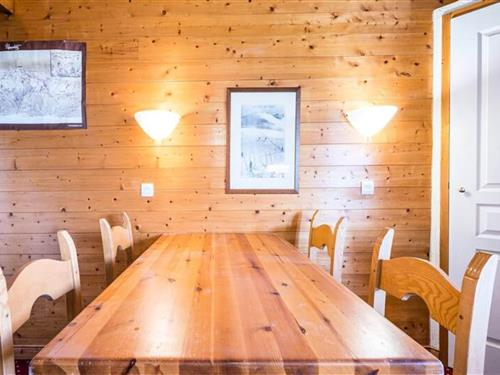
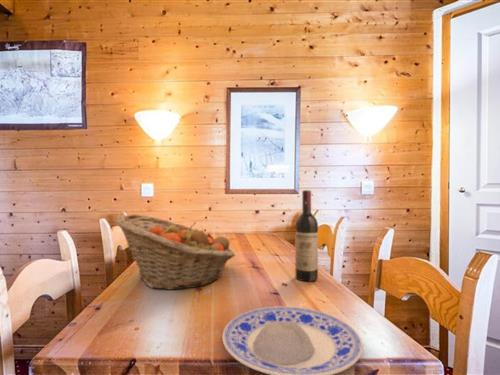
+ fruit basket (176, 244)
+ wine bottle (306, 234)
+ plate (290, 333)
